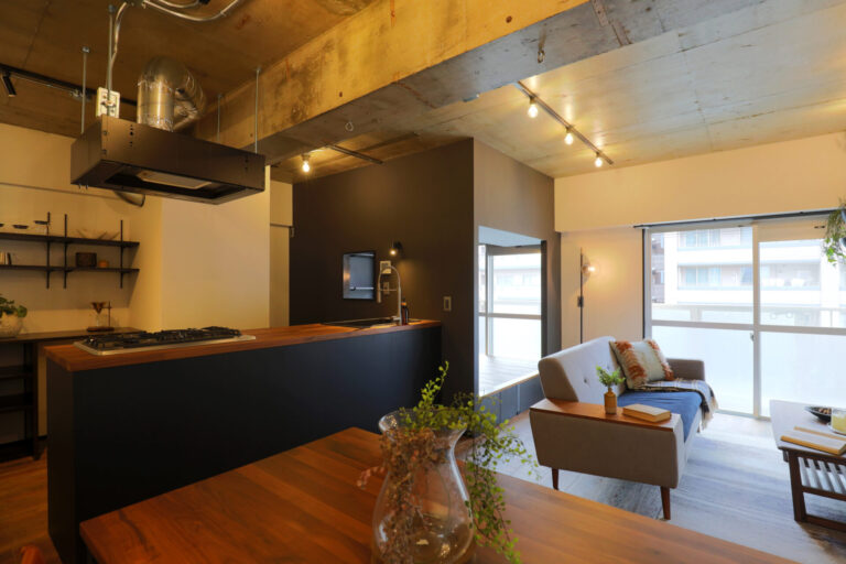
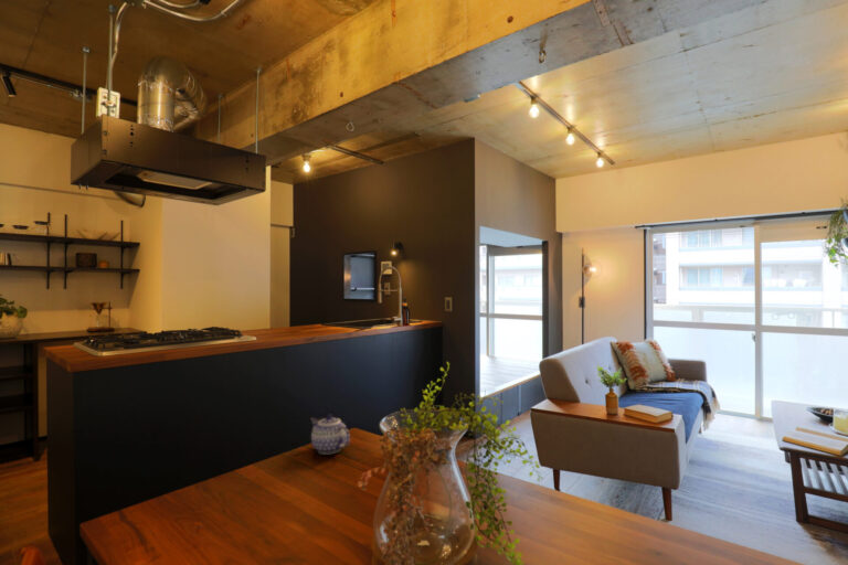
+ teapot (329, 431)
